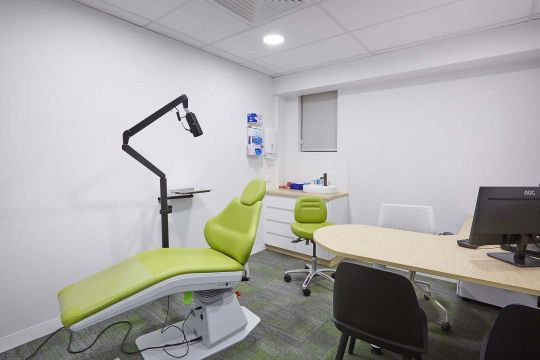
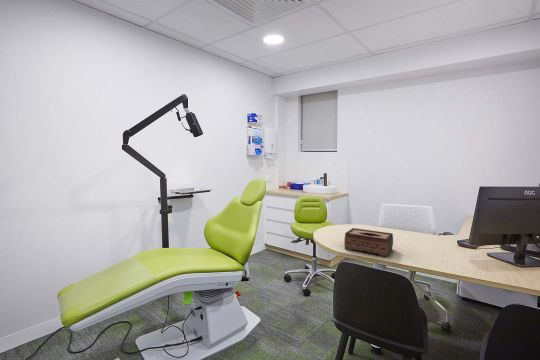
+ tissue box (368, 241)
